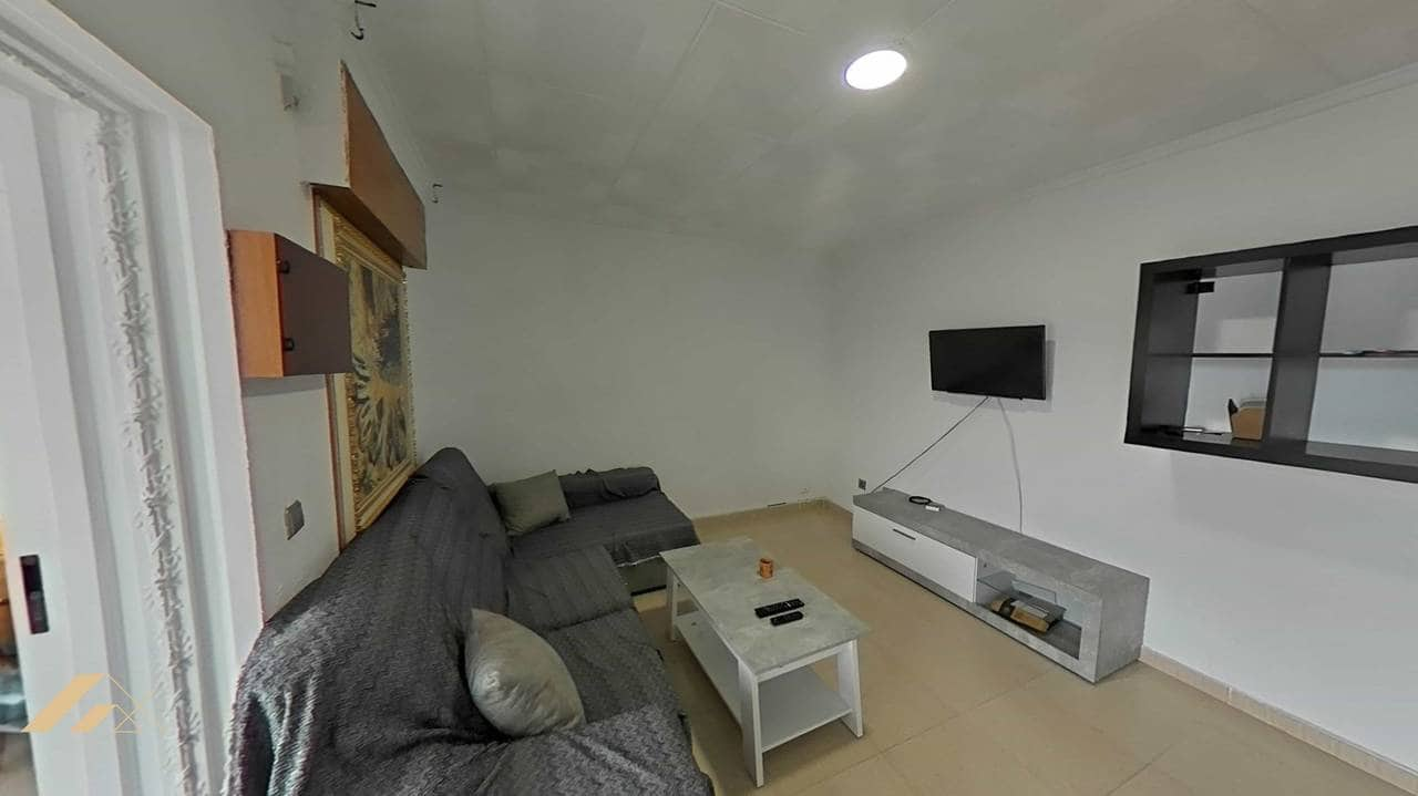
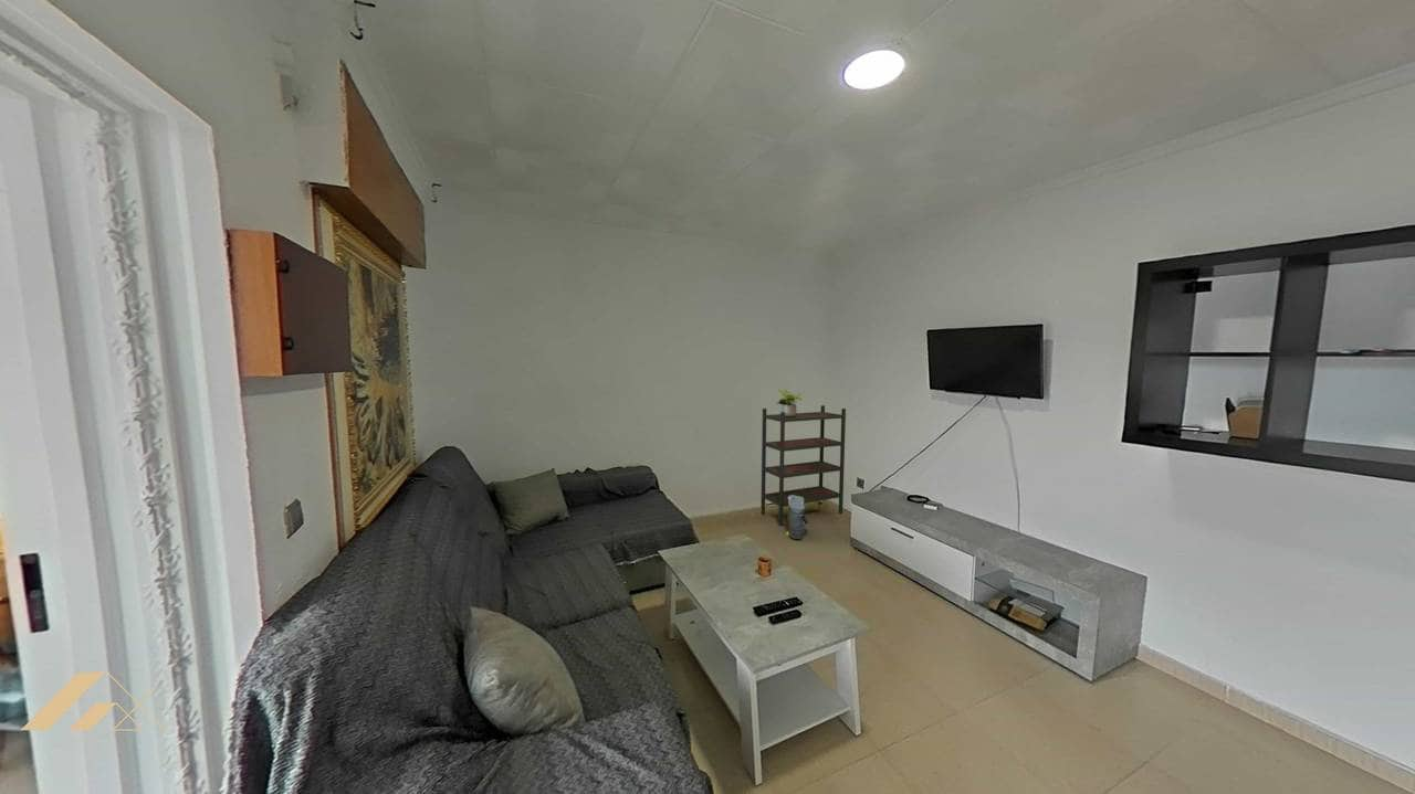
+ bag (797, 517)
+ potted plant (788, 402)
+ bookshelf (803, 463)
